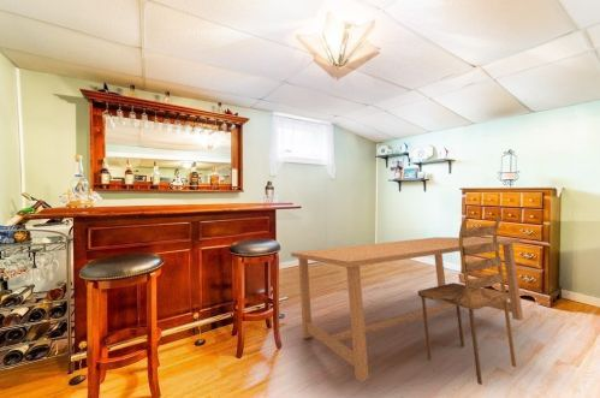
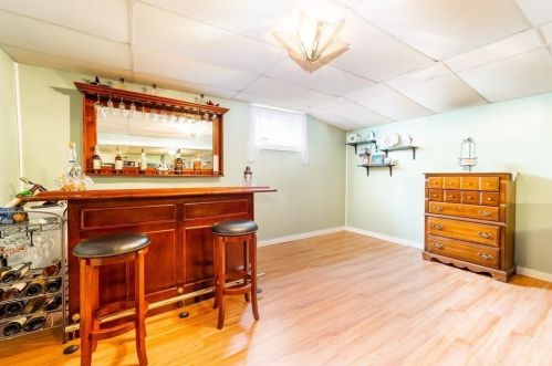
- kitchen table (426, 289)
